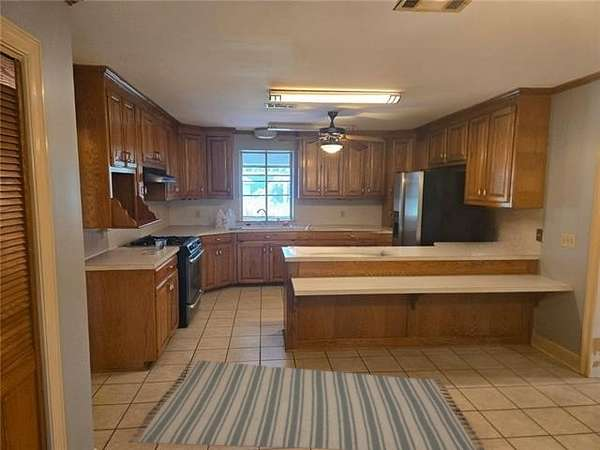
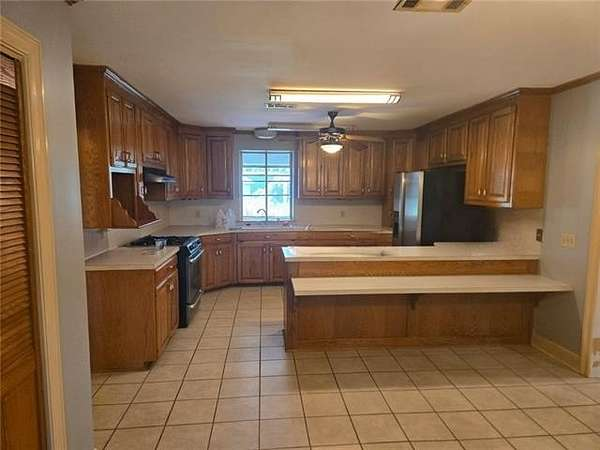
- rug (307, 392)
